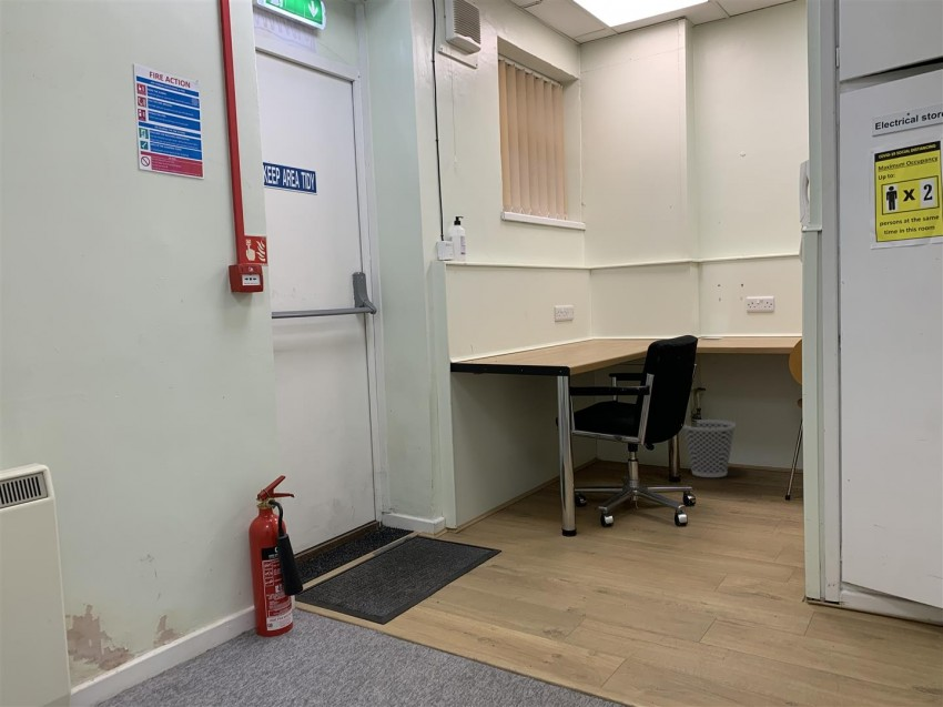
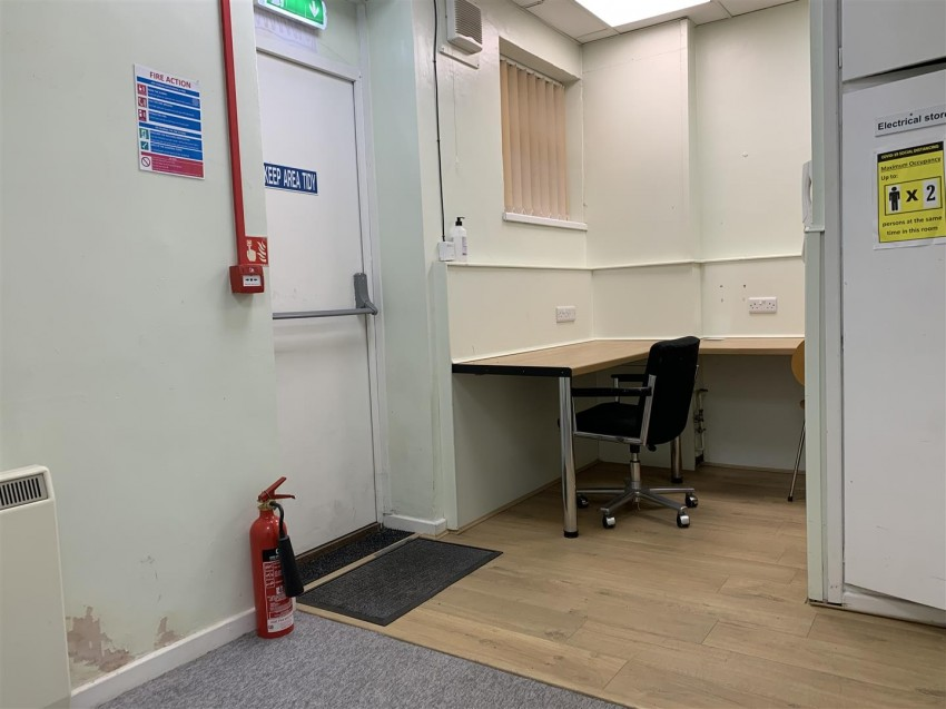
- wastebasket (709, 448)
